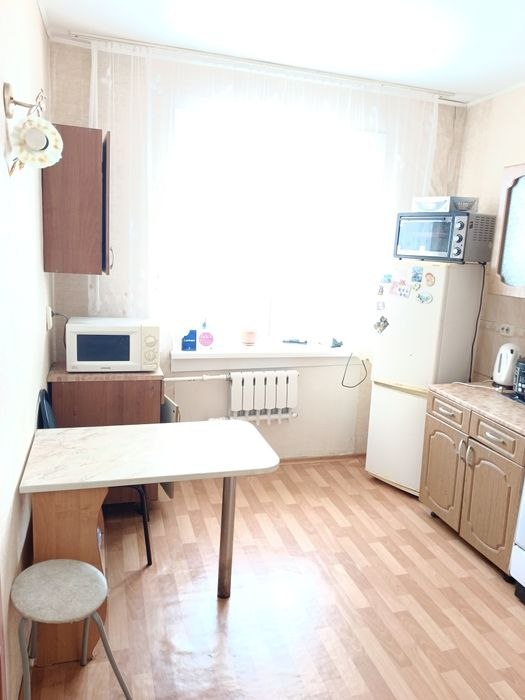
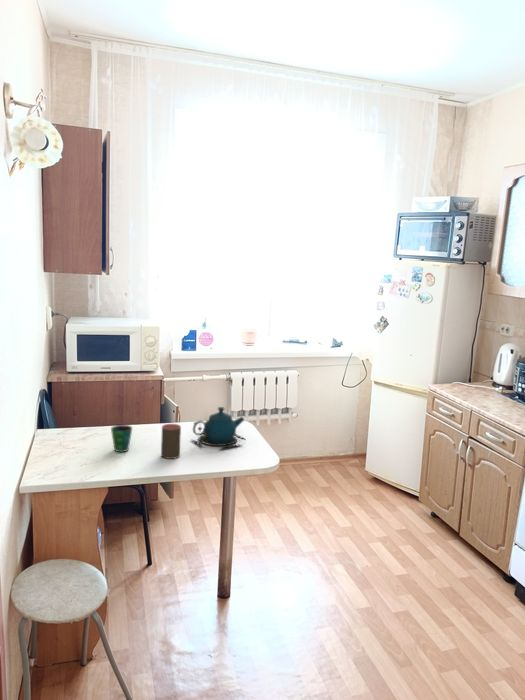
+ teapot (218, 423)
+ cup (170, 441)
+ cup (121, 437)
